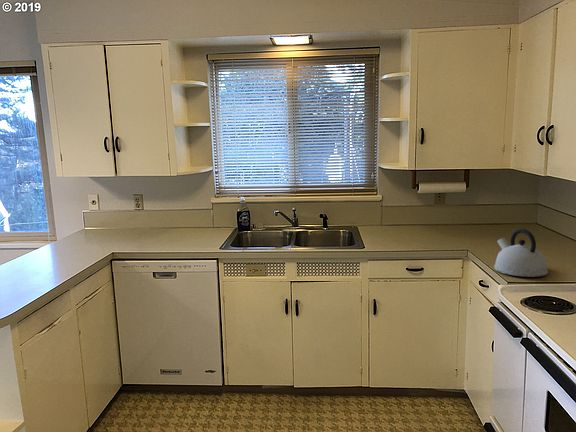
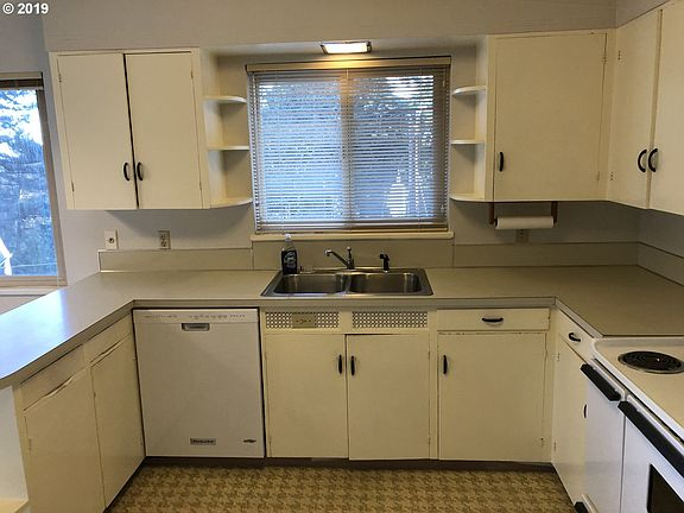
- kettle (519, 249)
